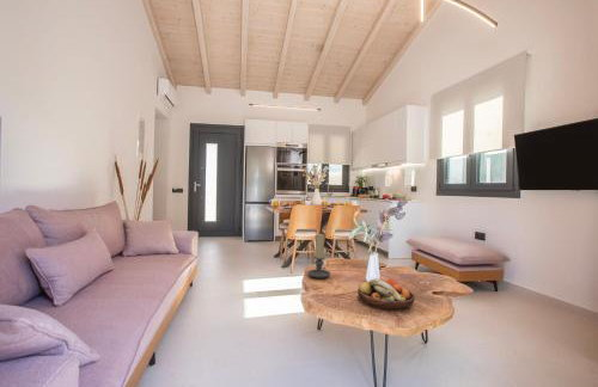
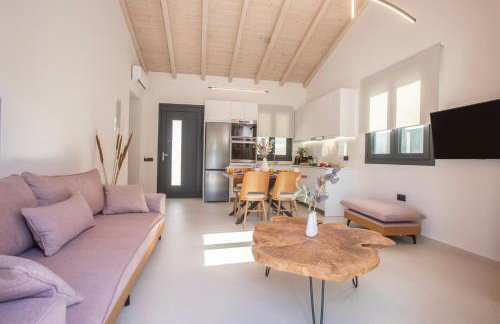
- fruit bowl (385, 290)
- candle holder (319, 254)
